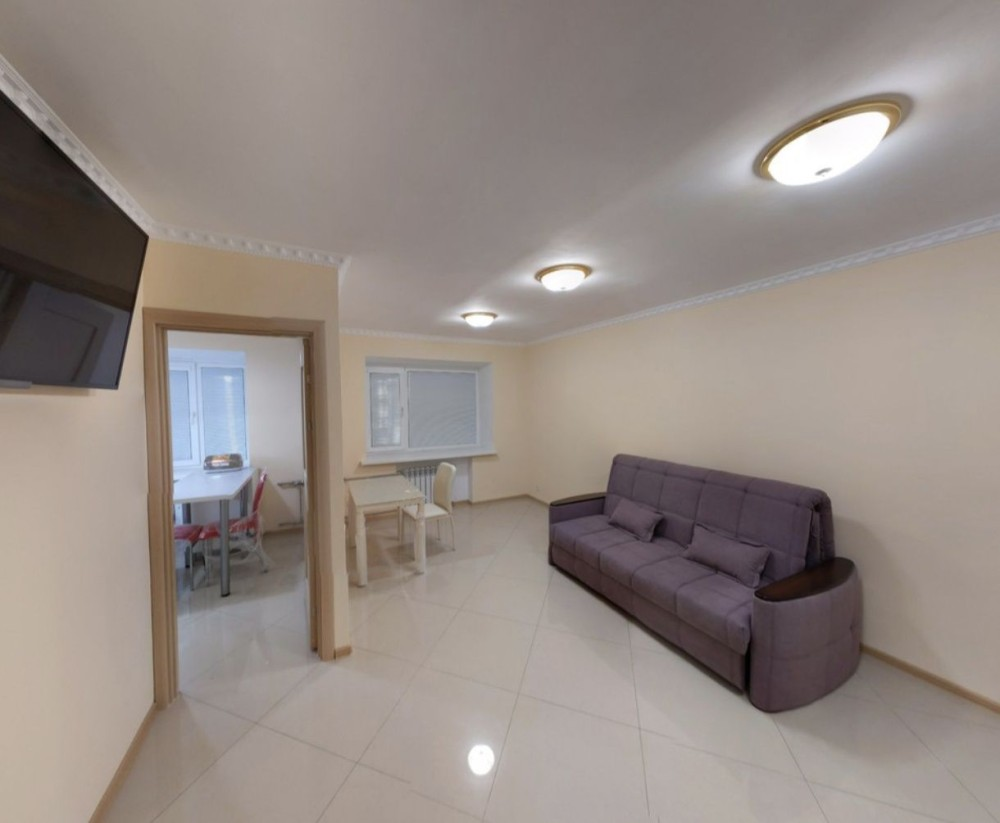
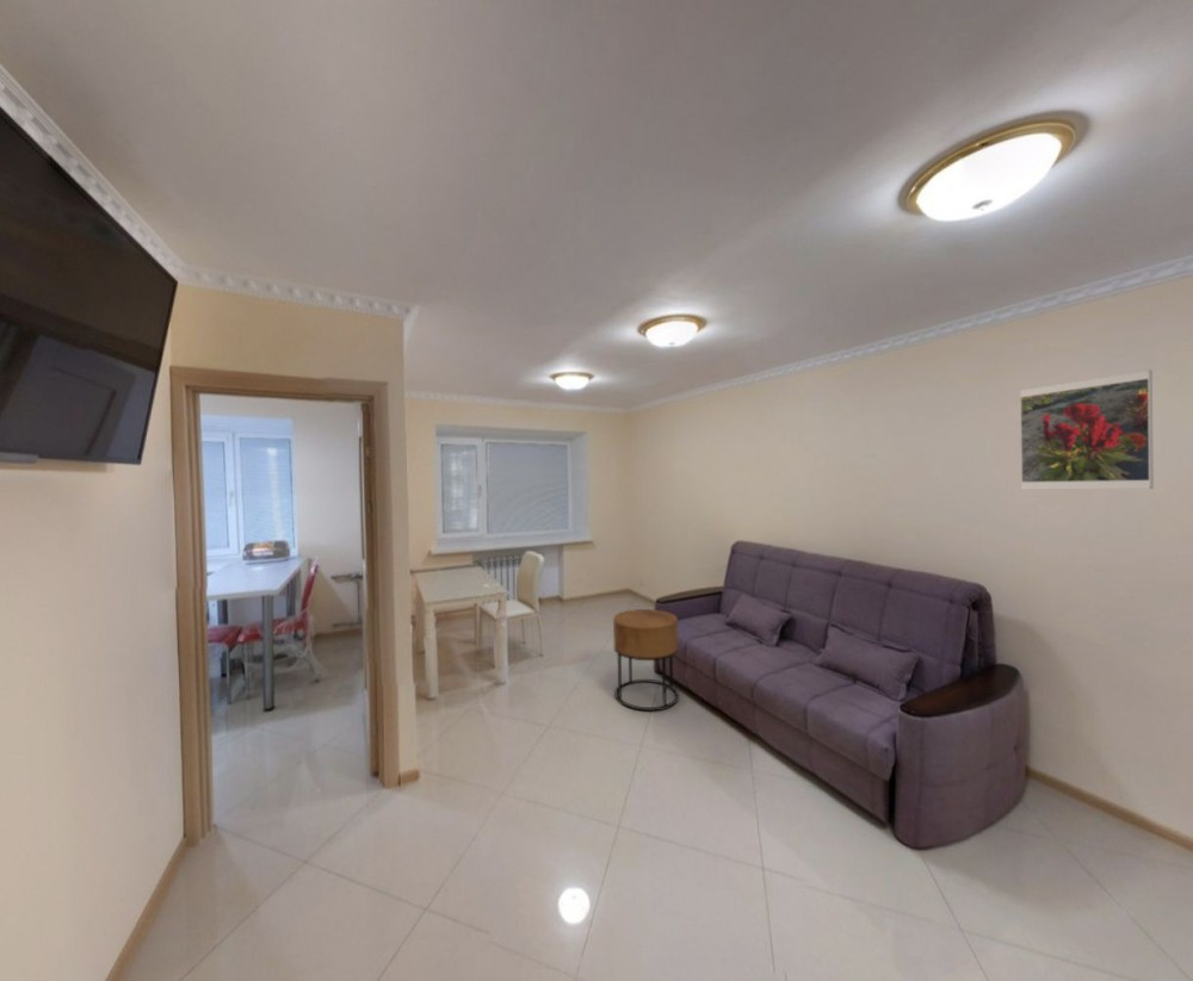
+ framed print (1080, 435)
+ side table (645, 656)
